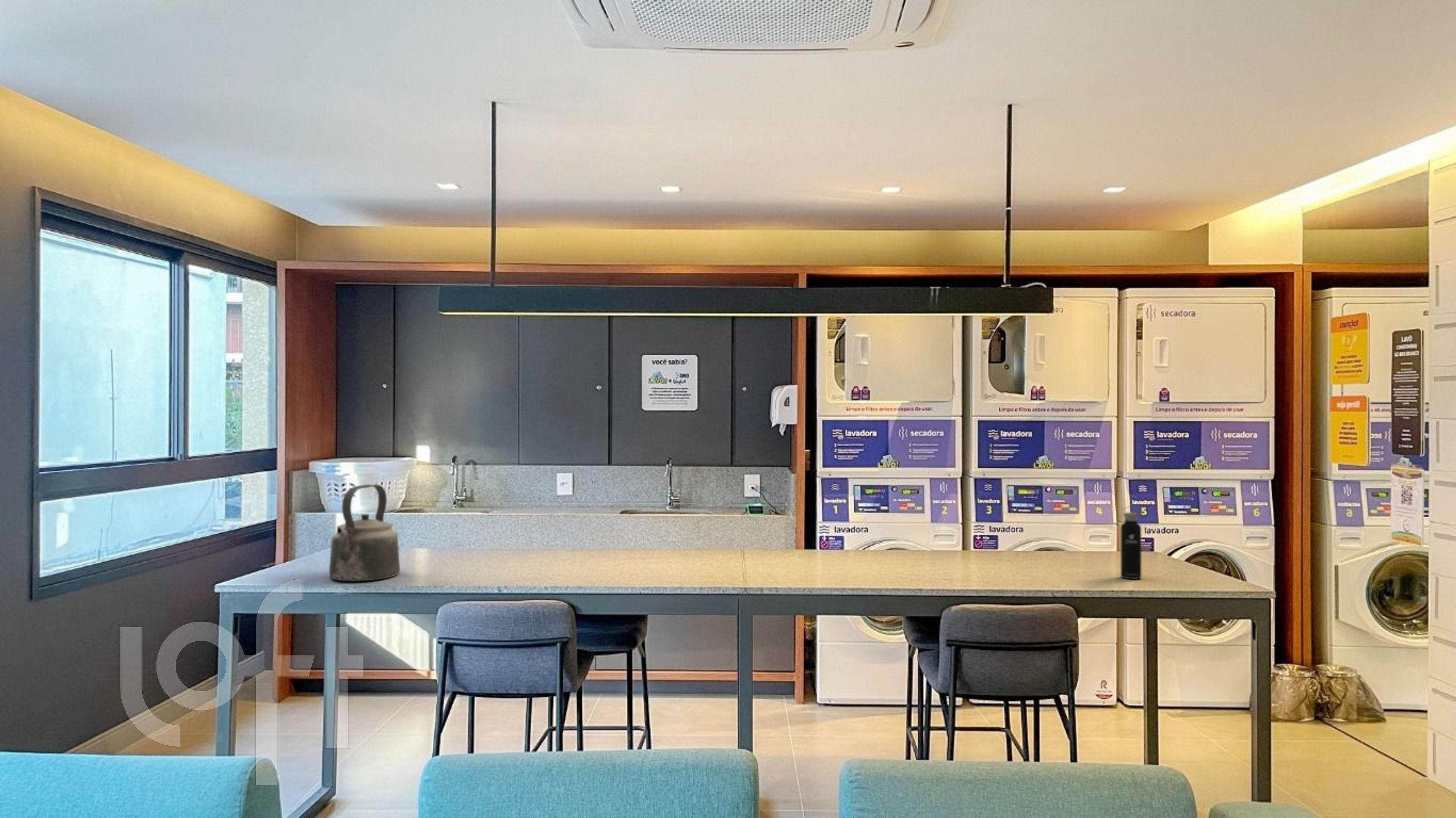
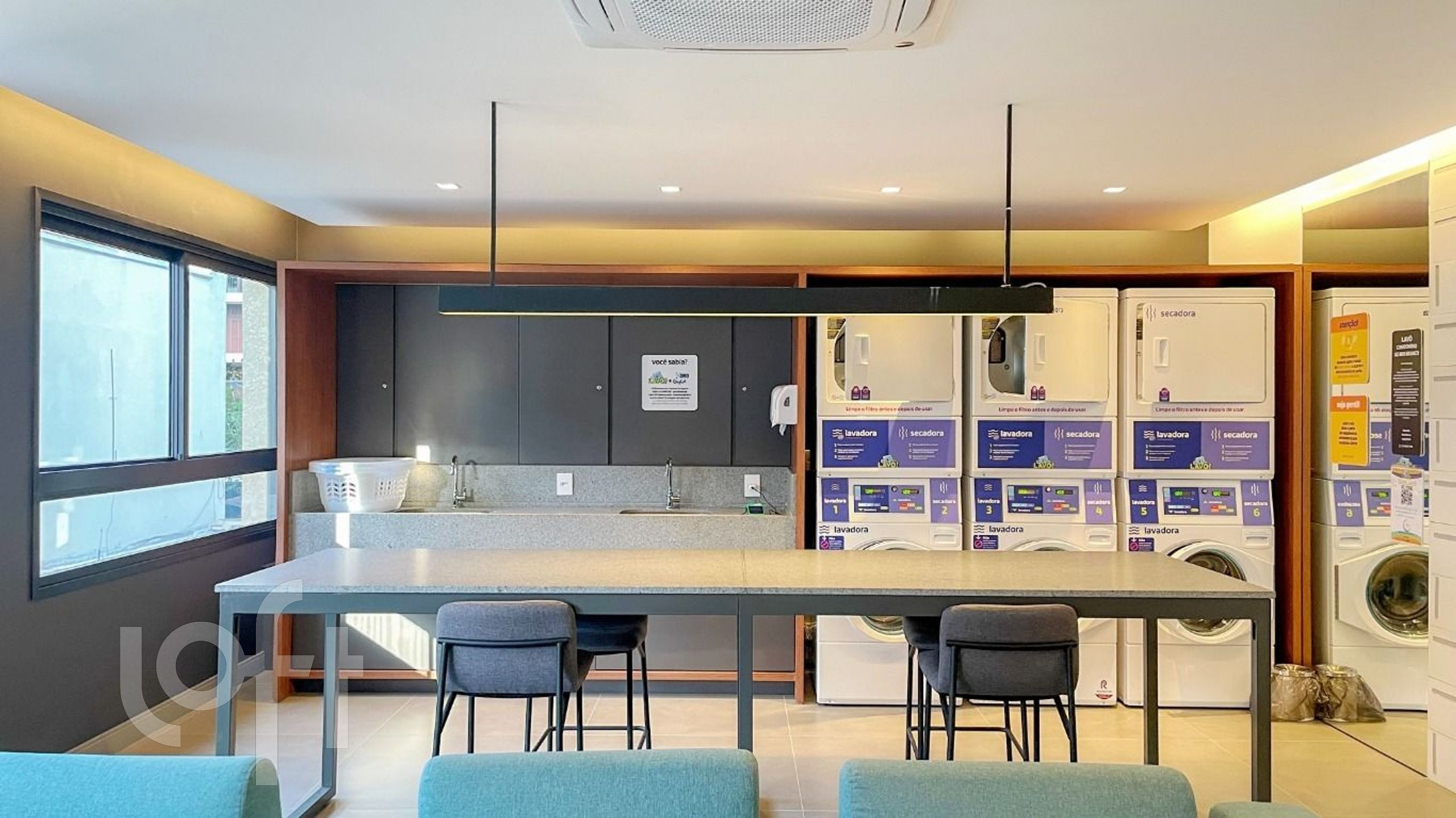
- water bottle (1131, 542)
- kettle (361, 531)
